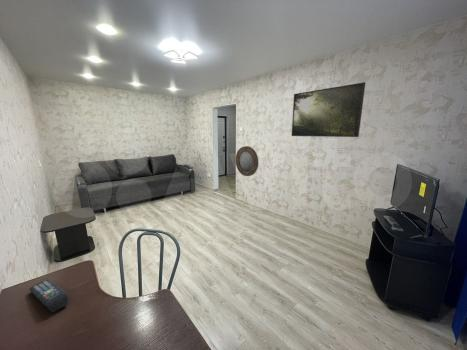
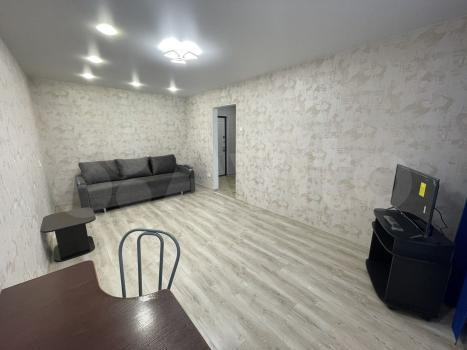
- home mirror (246, 161)
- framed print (323, 113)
- remote control (48, 293)
